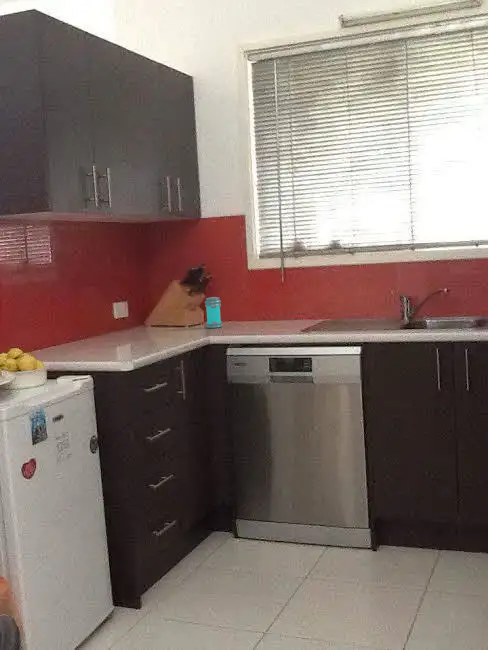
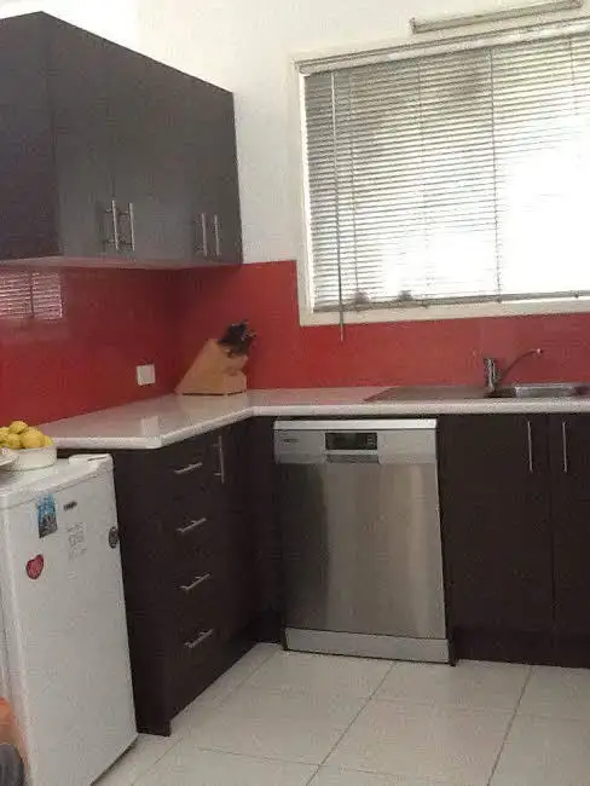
- jar (213, 312)
